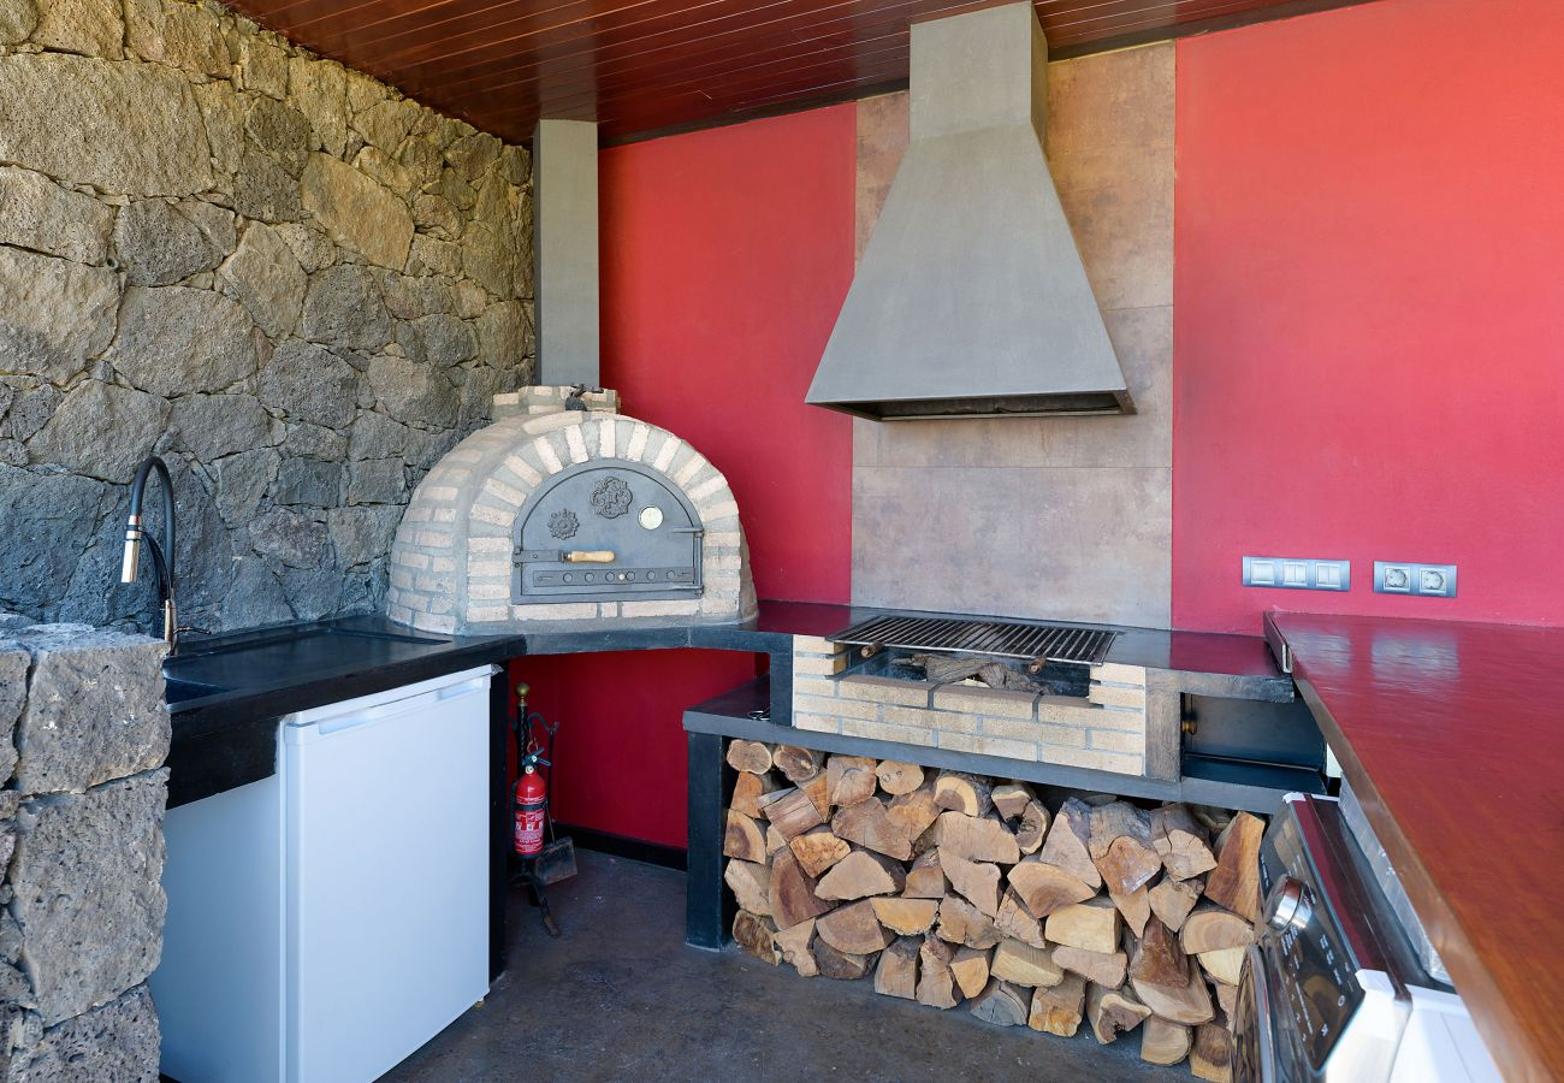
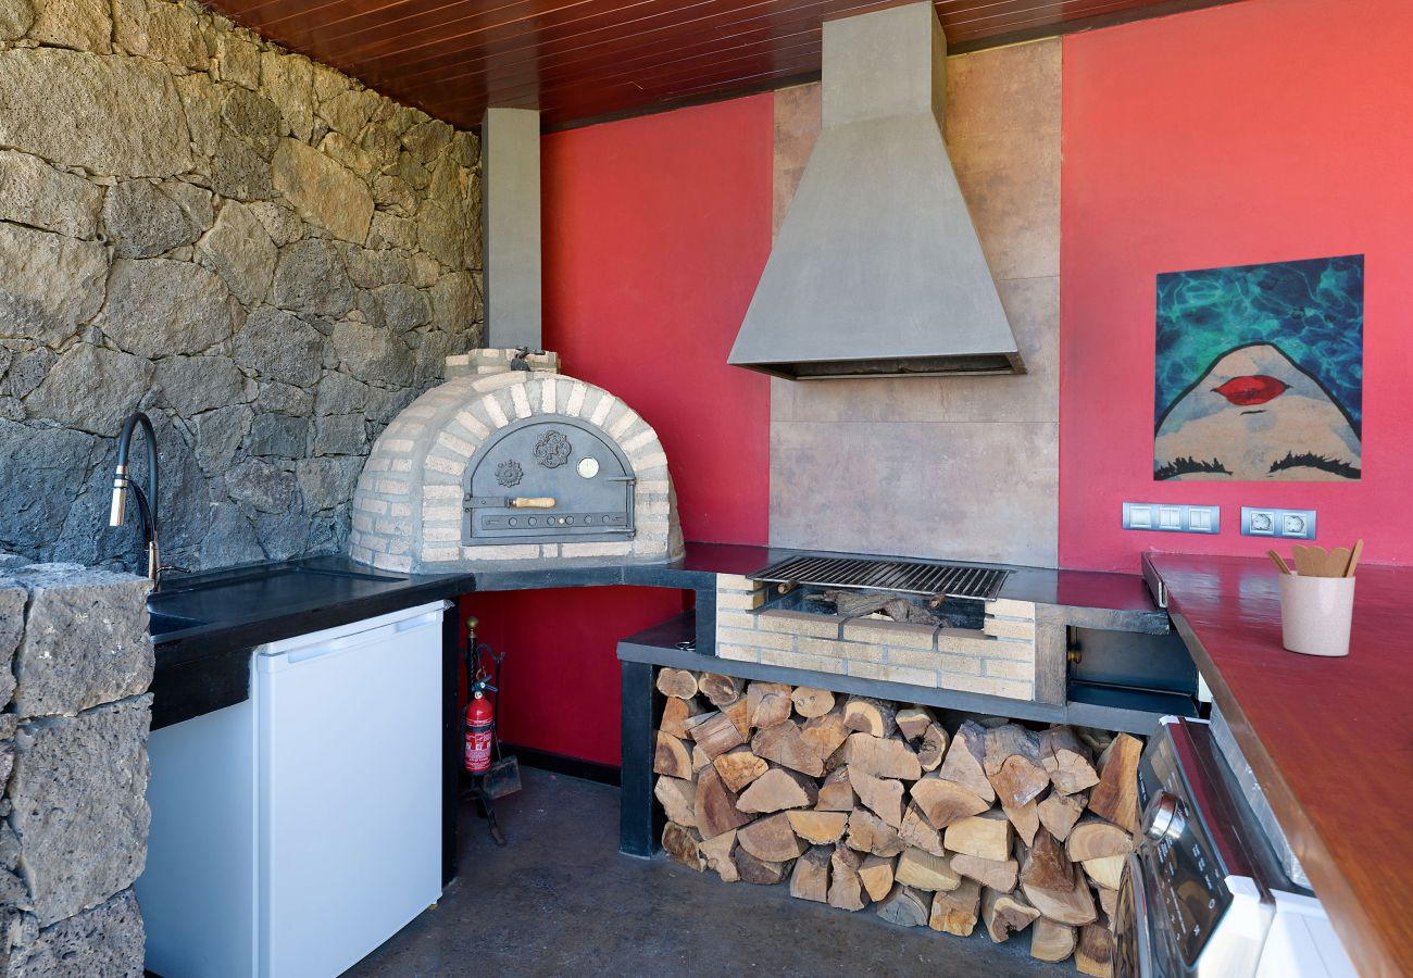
+ wall art (1252, 373)
+ utensil holder (1317, 595)
